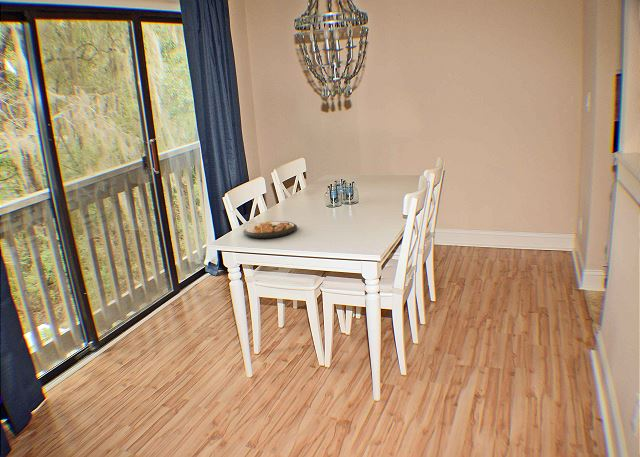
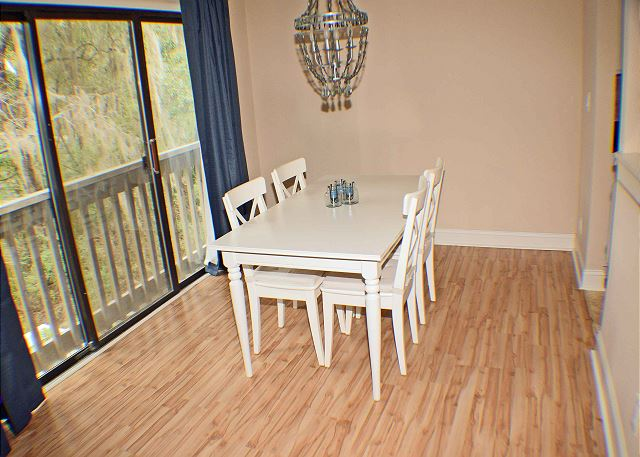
- plate (269, 227)
